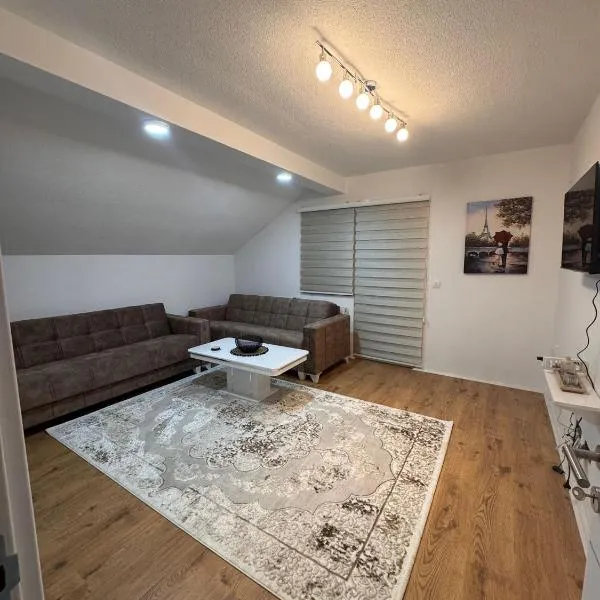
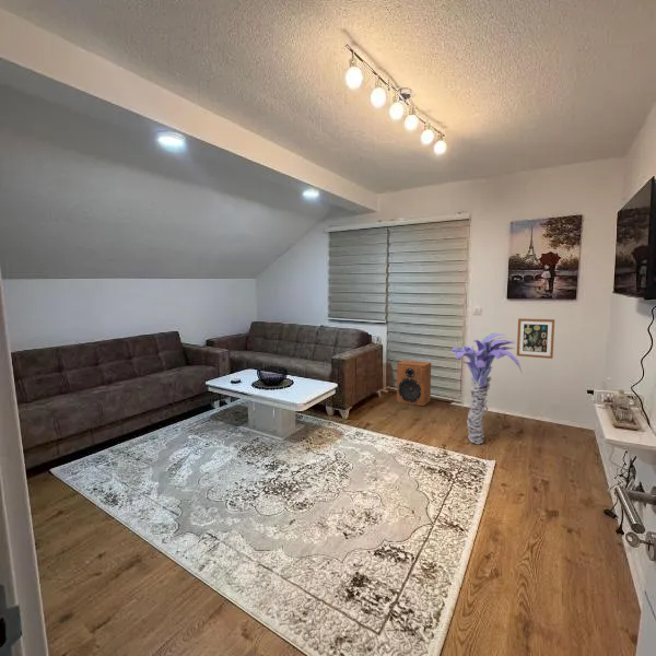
+ palm tree (483, 388)
+ speaker (413, 382)
+ wall art (535, 338)
